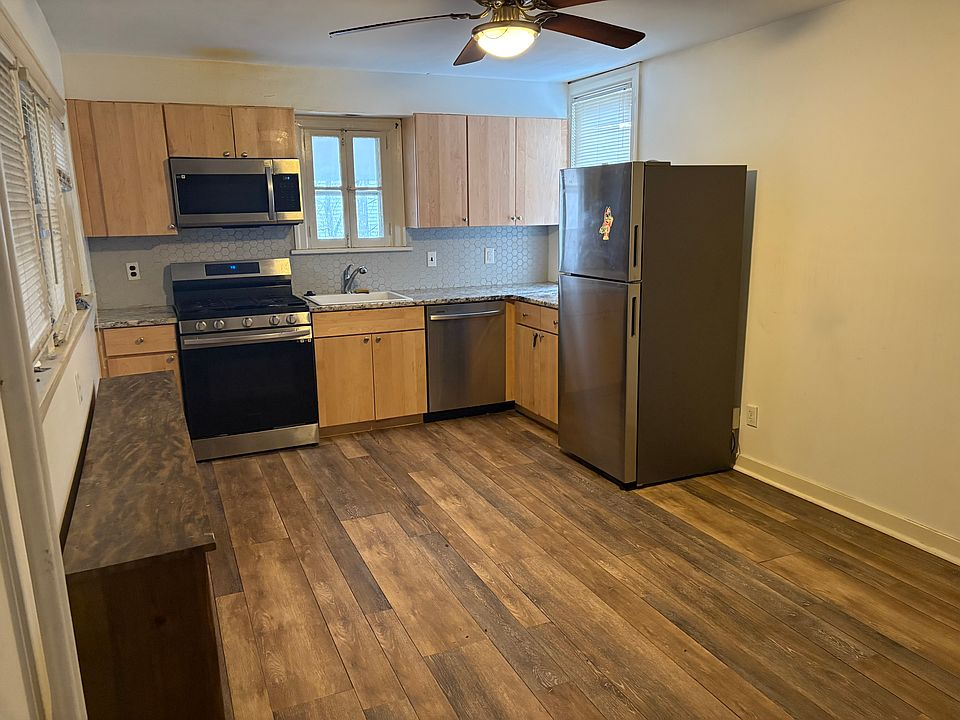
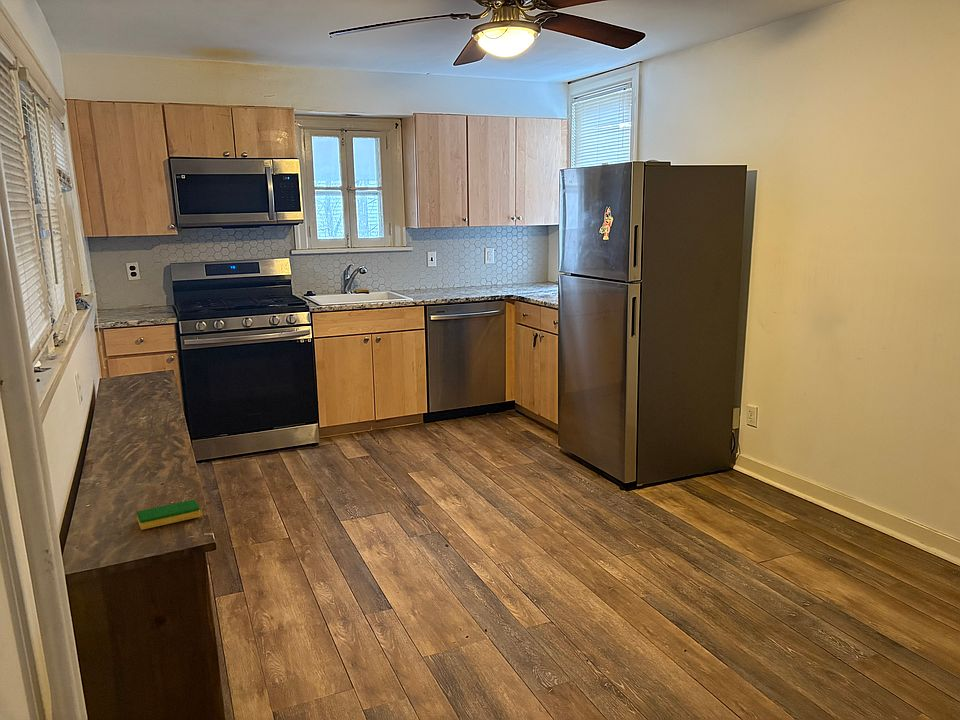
+ dish sponge (168, 514)
